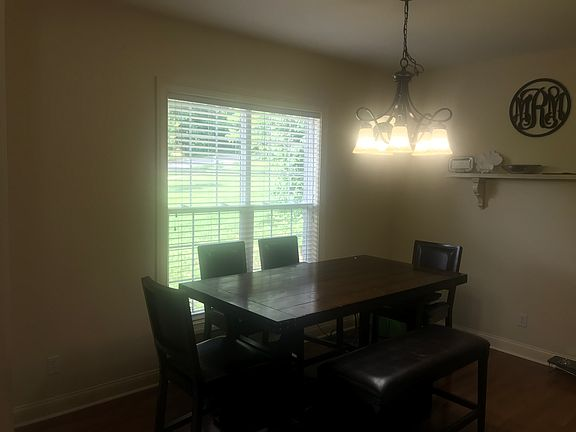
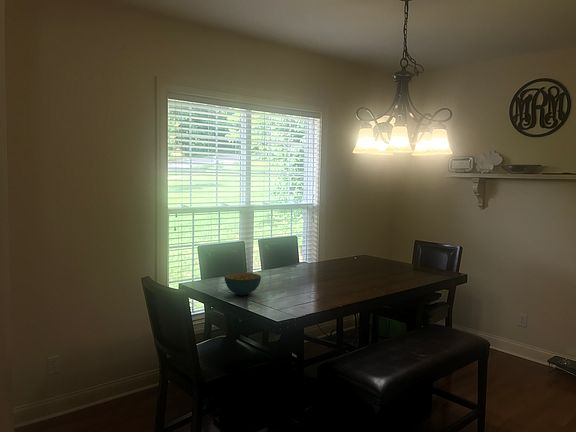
+ cereal bowl (242, 285)
